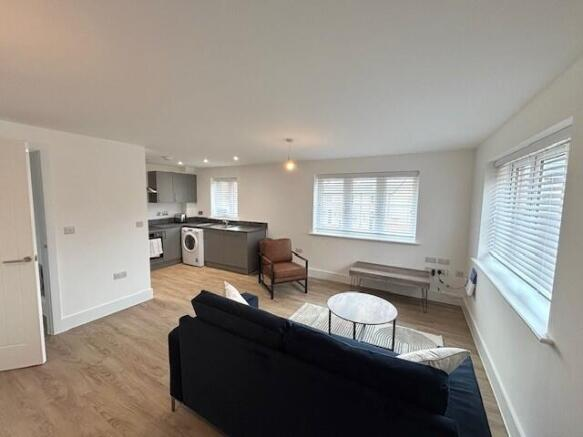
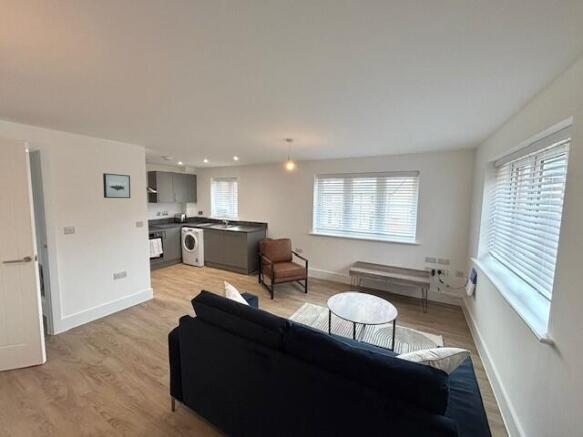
+ wall art (117, 186)
